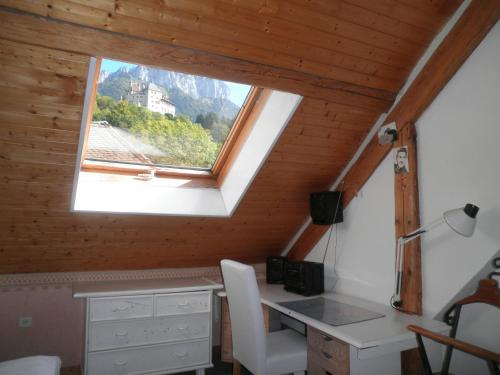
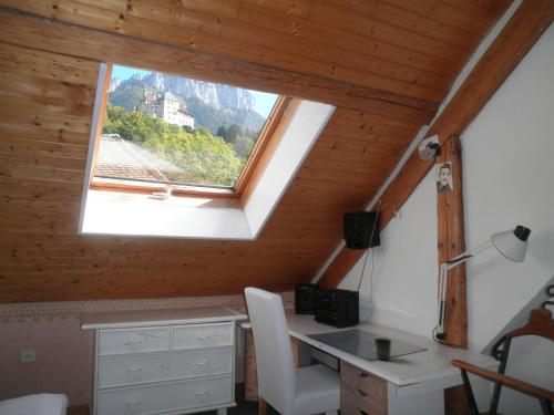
+ mug (382, 347)
